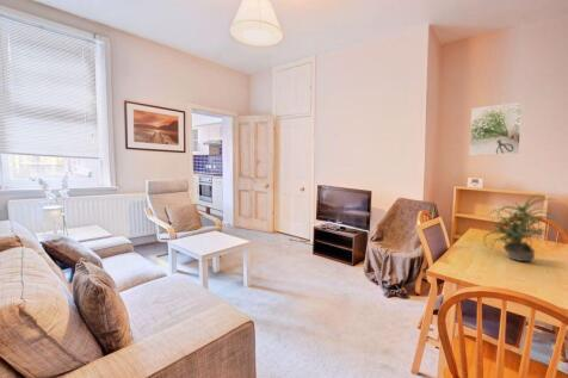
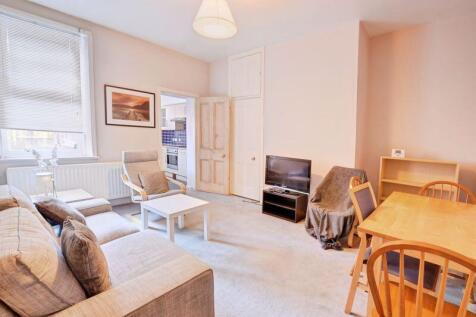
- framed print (494, 130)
- potted plant (523, 228)
